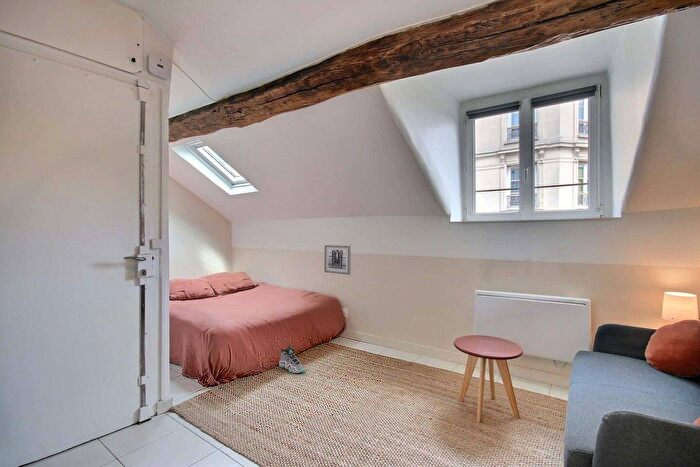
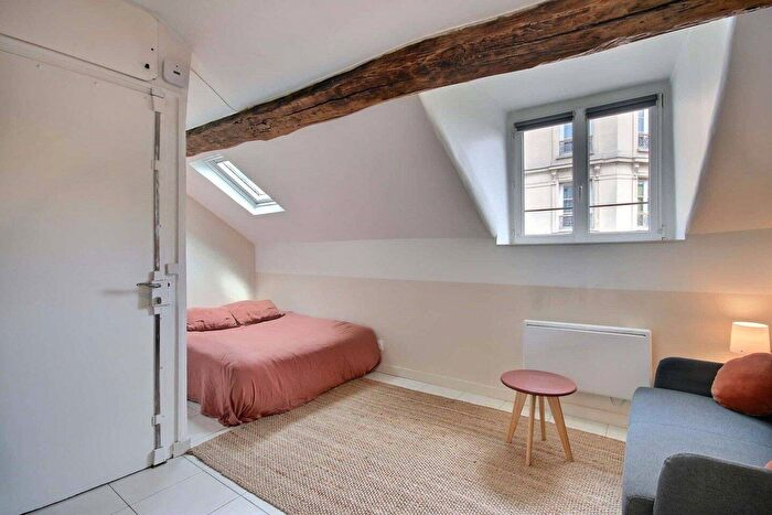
- sneaker (291, 357)
- wall art (337, 259)
